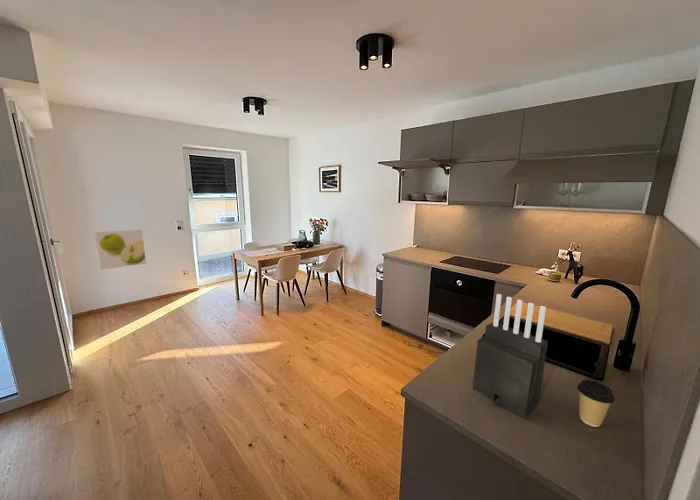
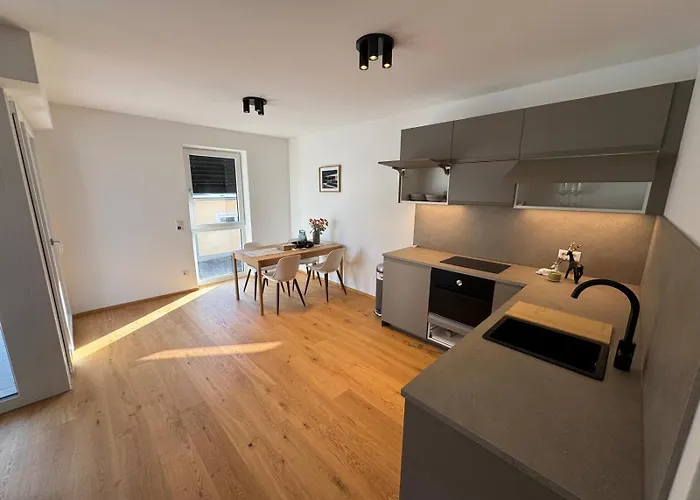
- coffee cup (593, 404)
- knife block (508, 351)
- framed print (122, 248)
